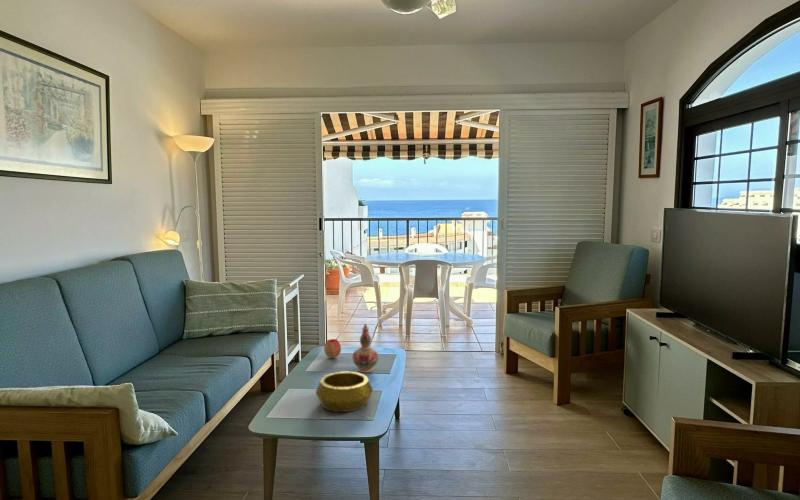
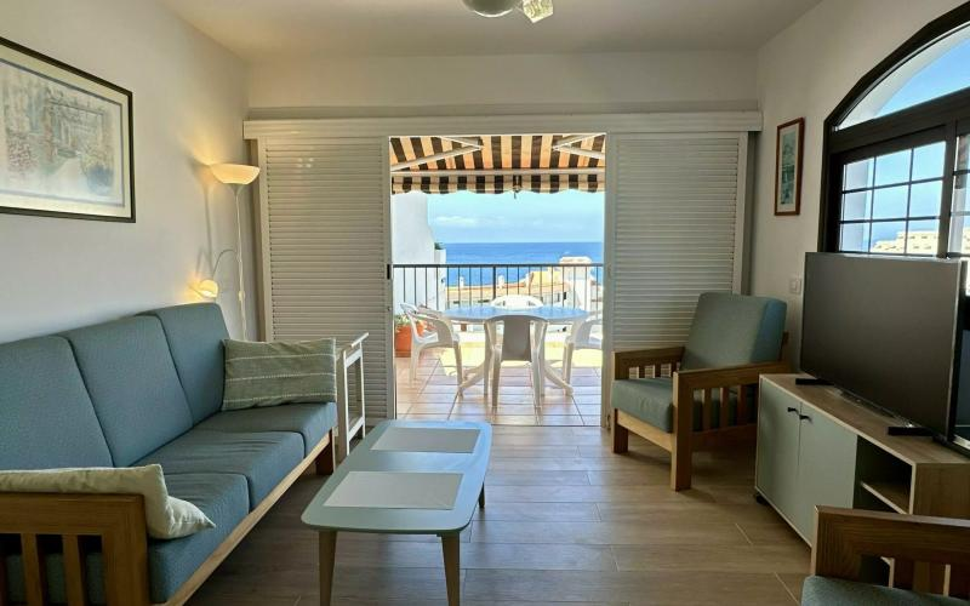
- decorative vase (365, 346)
- decorative bowl (344, 390)
- apple (332, 348)
